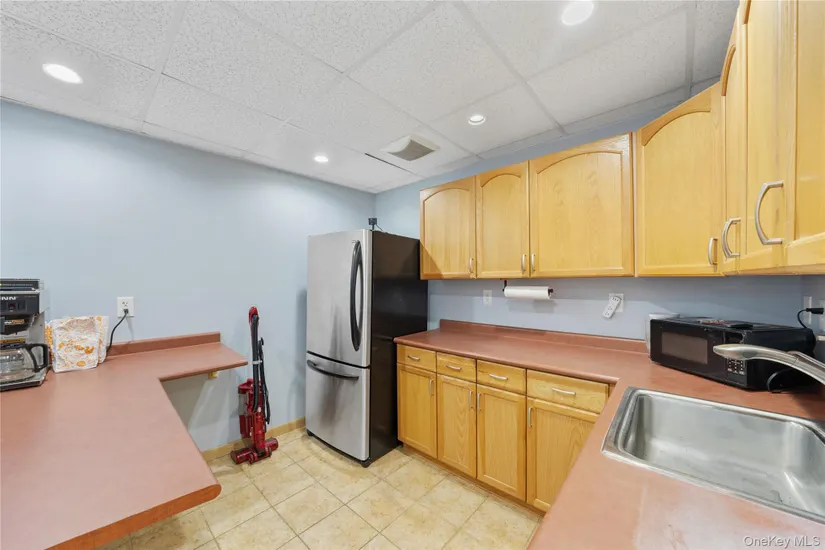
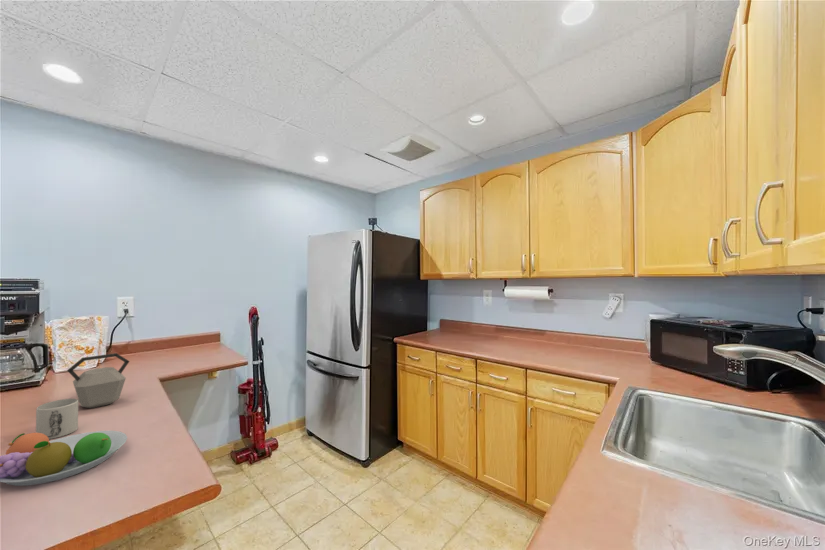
+ kettle (96, 375)
+ mug (57, 416)
+ fruit bowl (66, 444)
